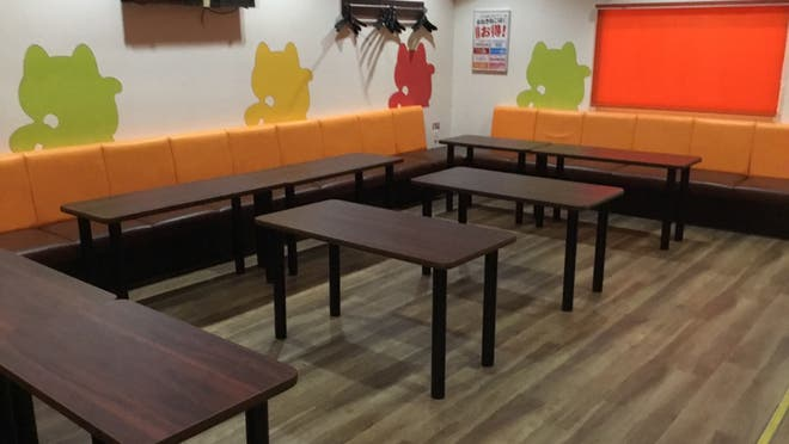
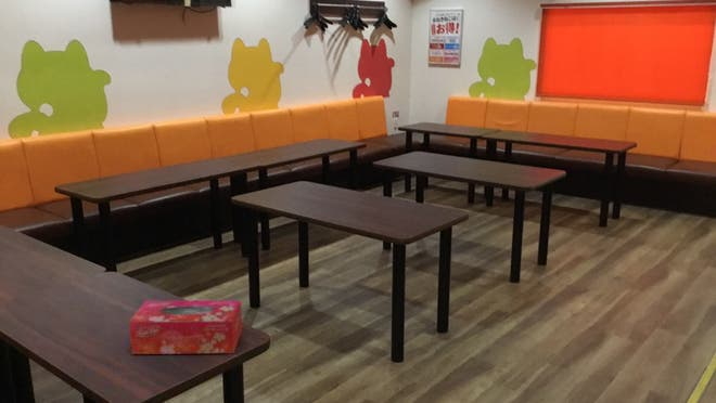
+ tissue box (188, 326)
